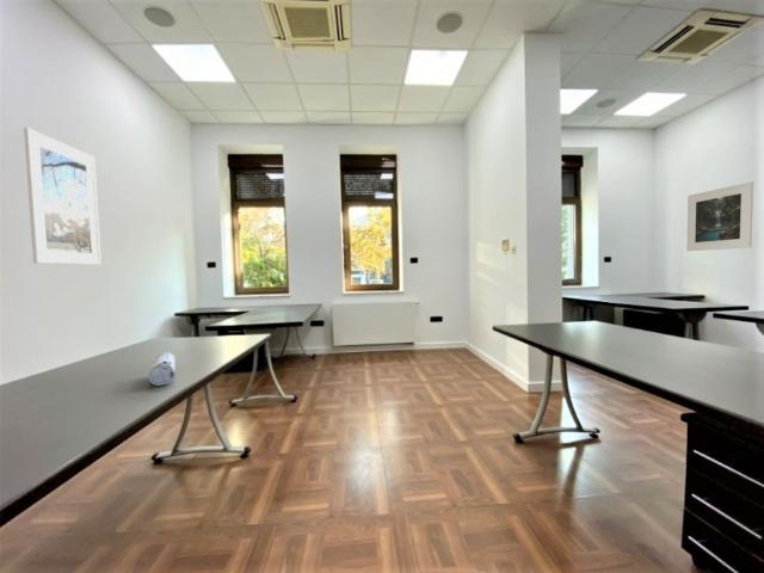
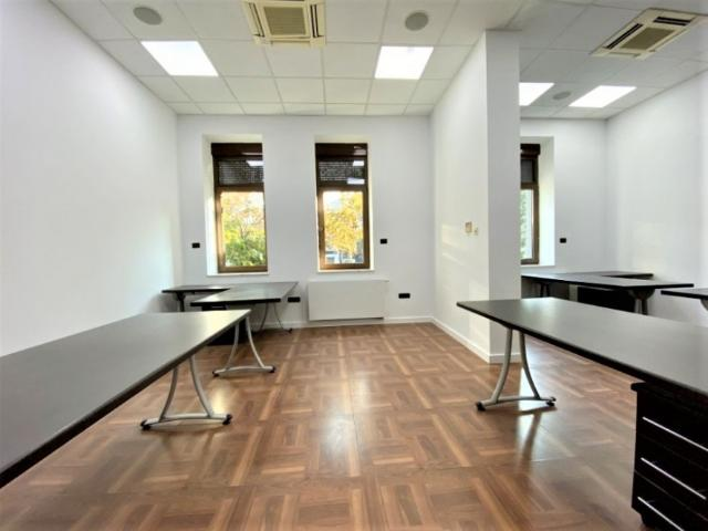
- pencil case (162, 368)
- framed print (716, 218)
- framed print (67, 204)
